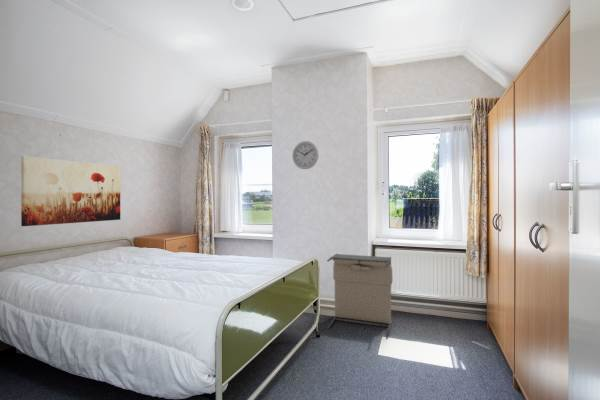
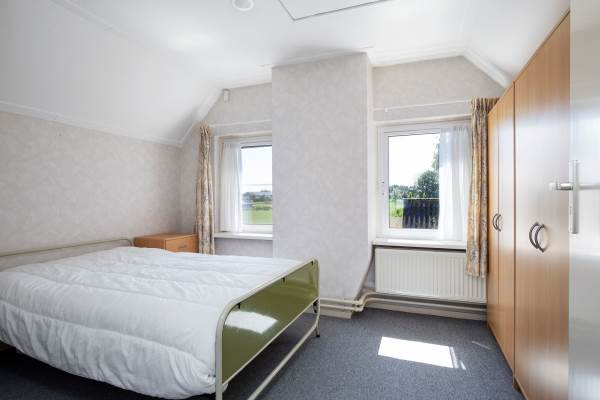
- laundry hamper (359, 292)
- wall art (77, 192)
- wall clock (305, 155)
